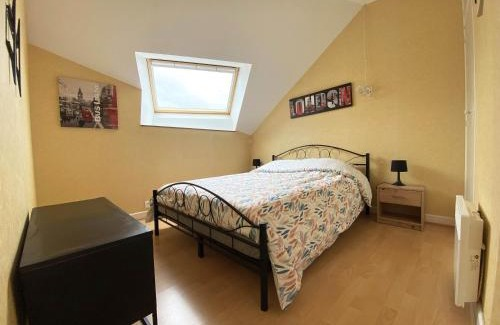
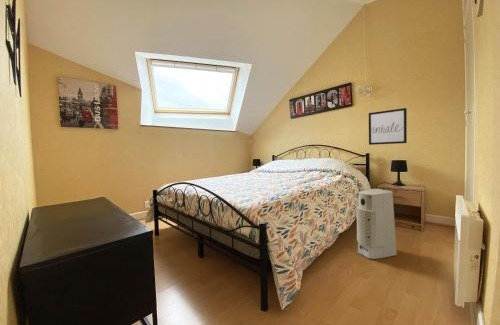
+ wall art (386, 127)
+ air purifier (375, 222)
